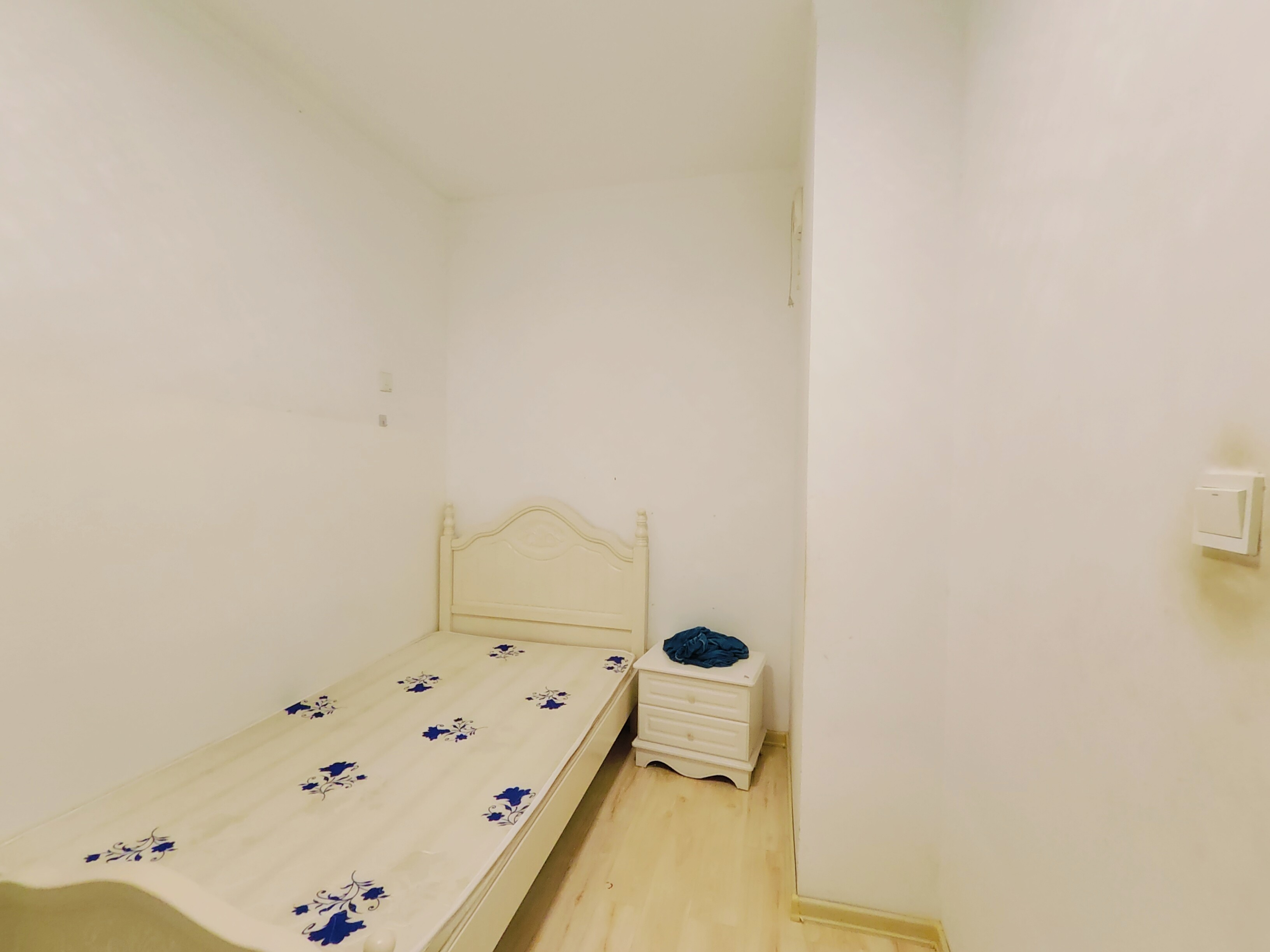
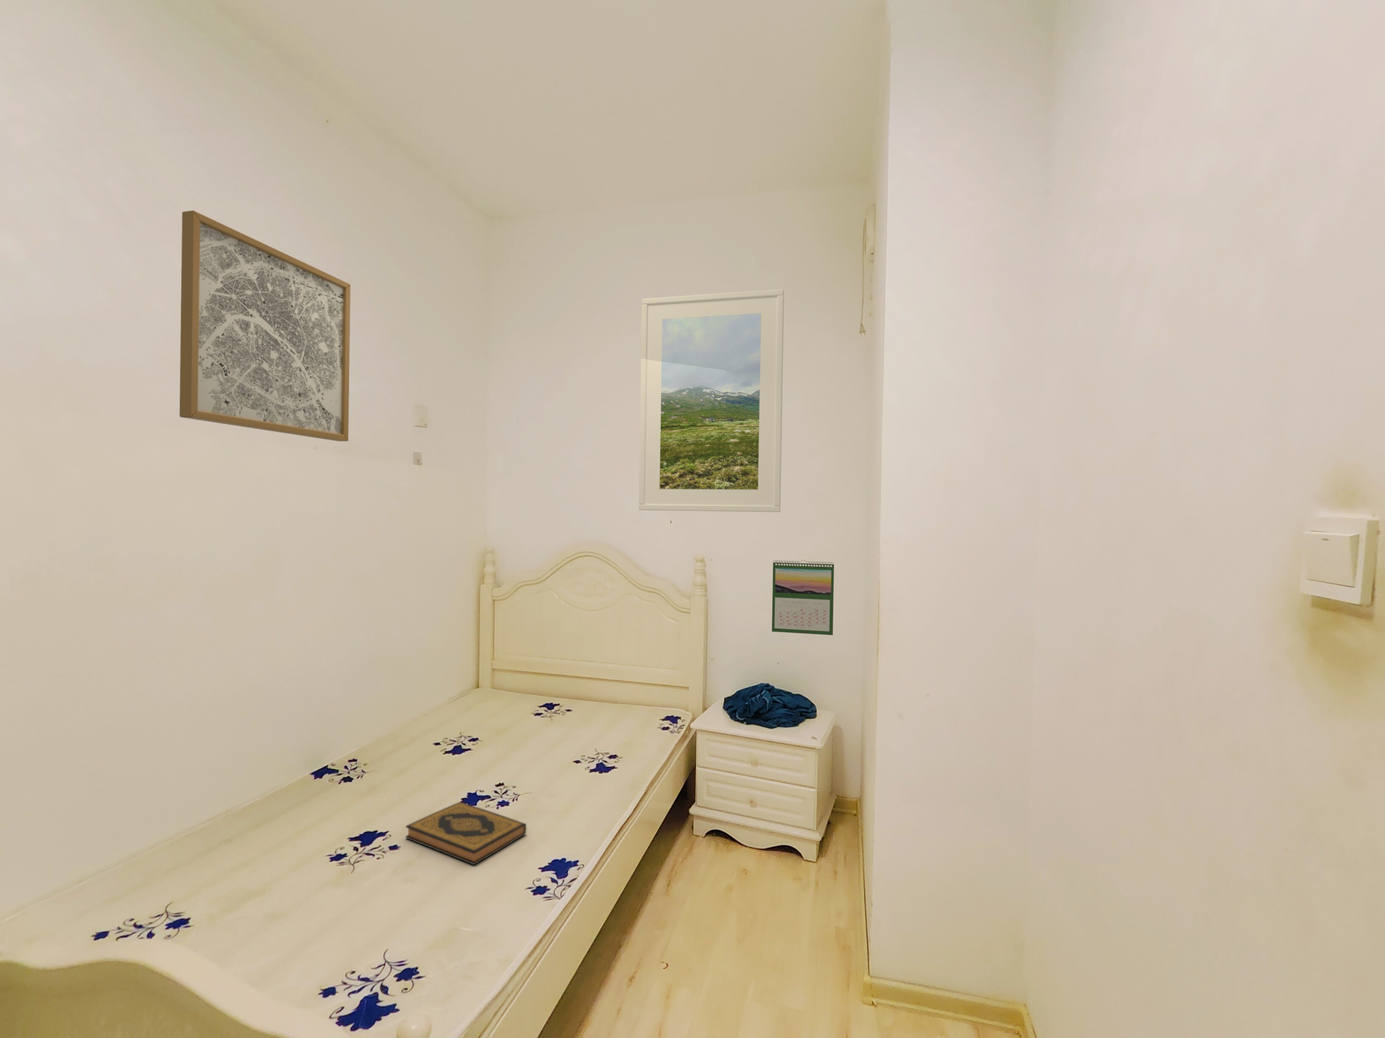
+ hardback book (467, 830)
+ calendar (803, 596)
+ wall art (276, 341)
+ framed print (710, 402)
